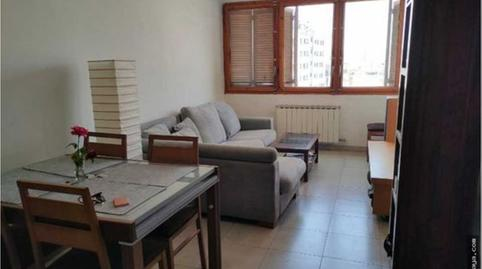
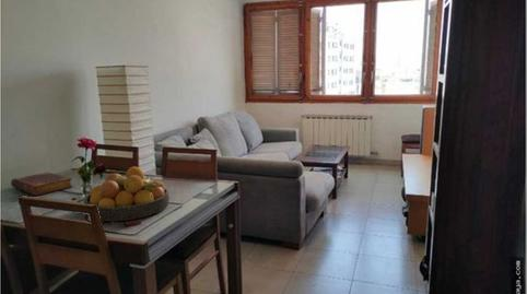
+ fruit bowl (127, 189)
+ book (42, 183)
